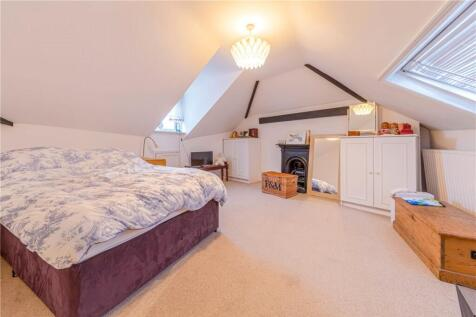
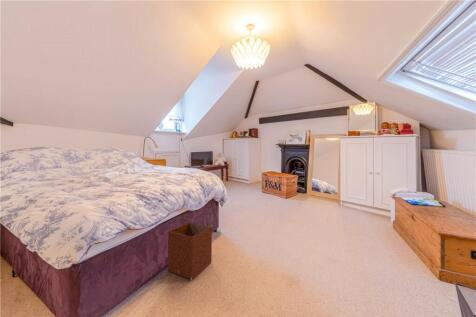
+ waste basket (190, 248)
